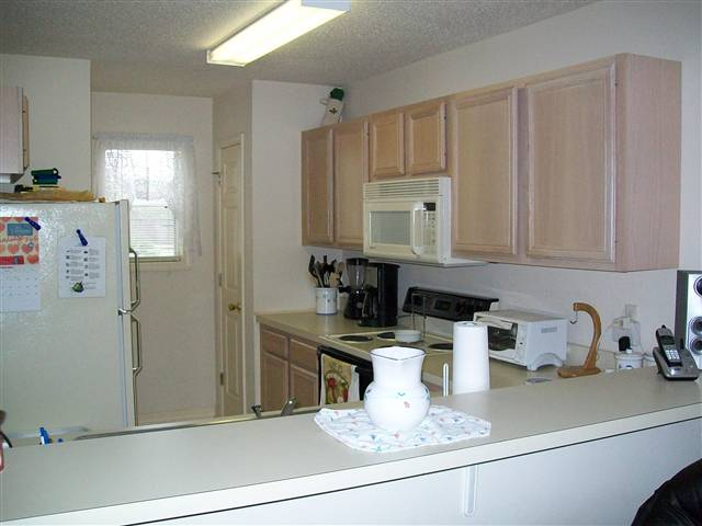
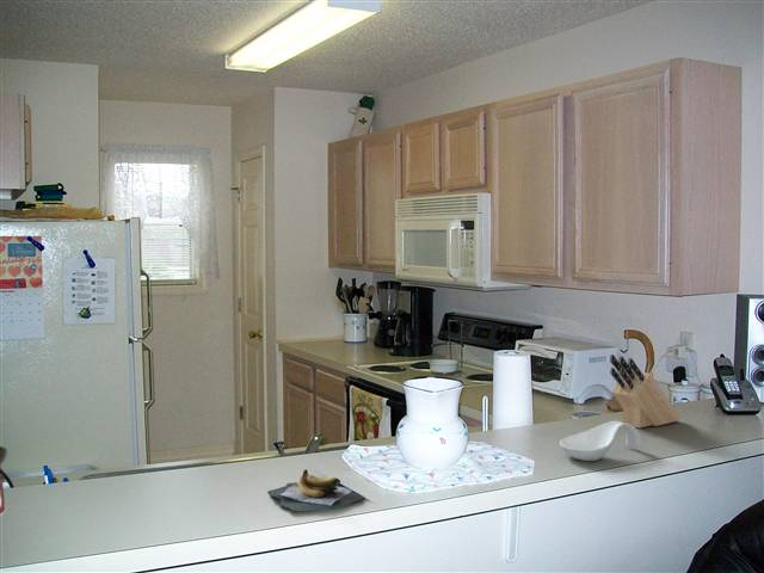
+ spoon rest (602, 439)
+ knife block (642, 388)
+ banana bunch (316, 481)
